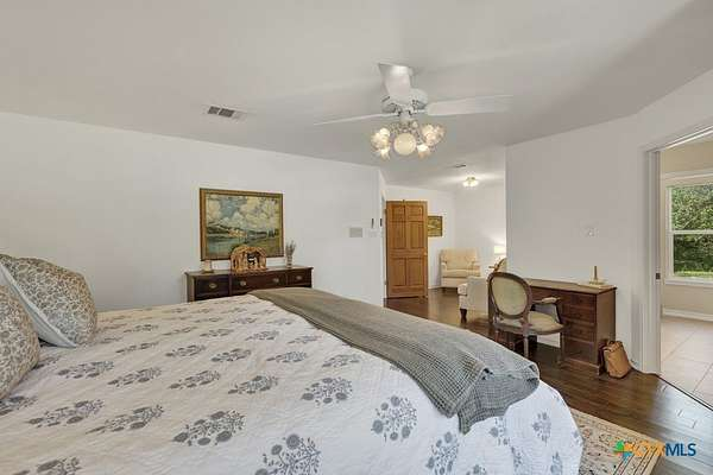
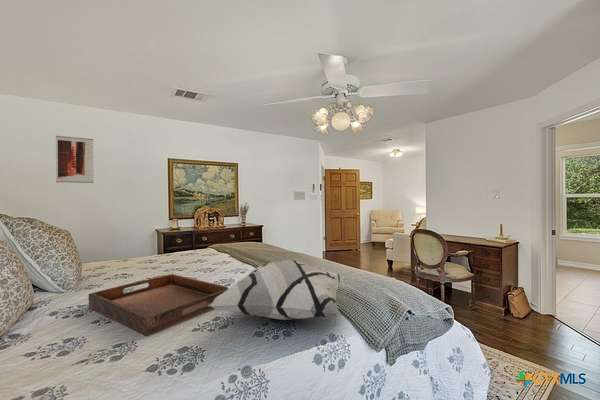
+ wall art (75, 160)
+ decorative pillow (286, 289)
+ serving tray (162, 297)
